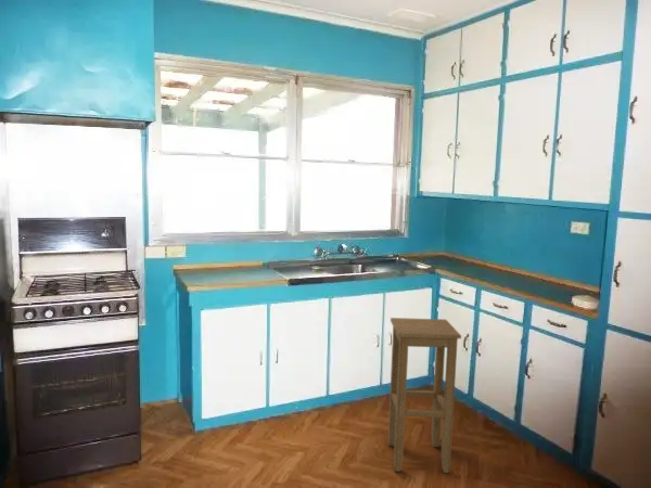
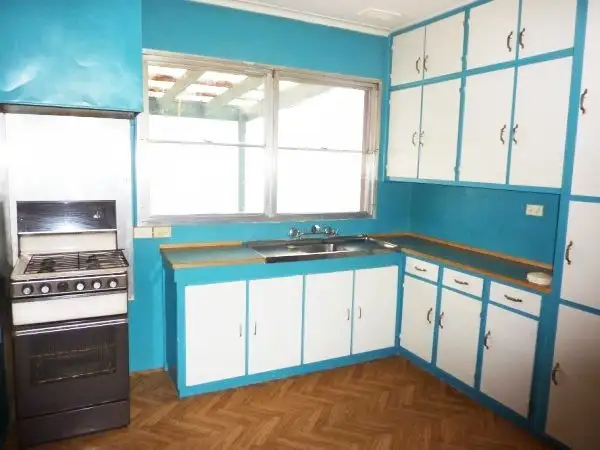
- stool (420, 393)
